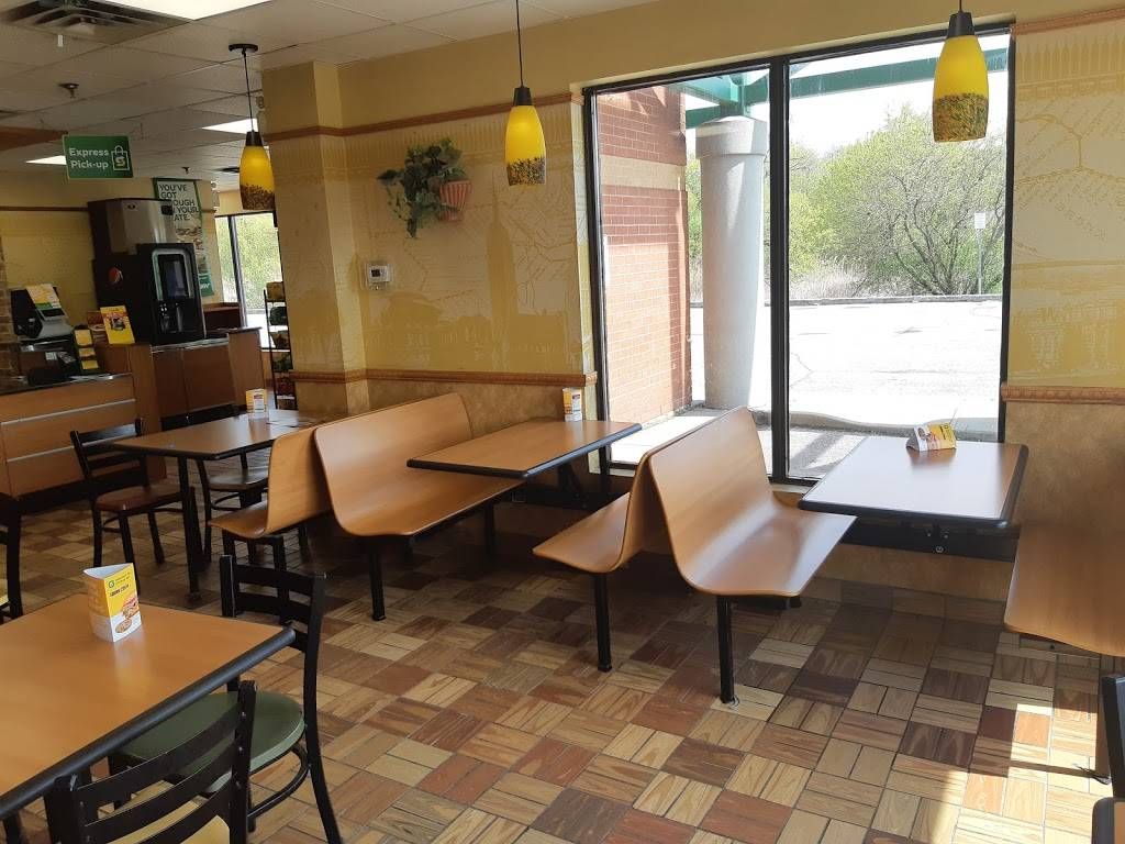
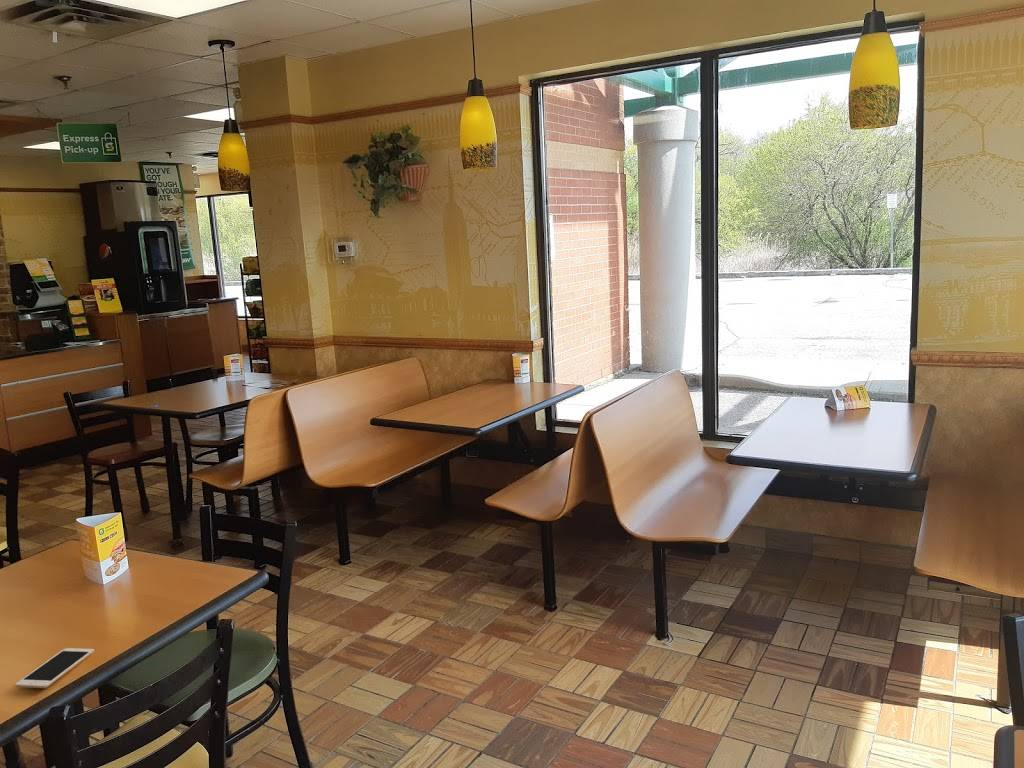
+ cell phone (56, 667)
